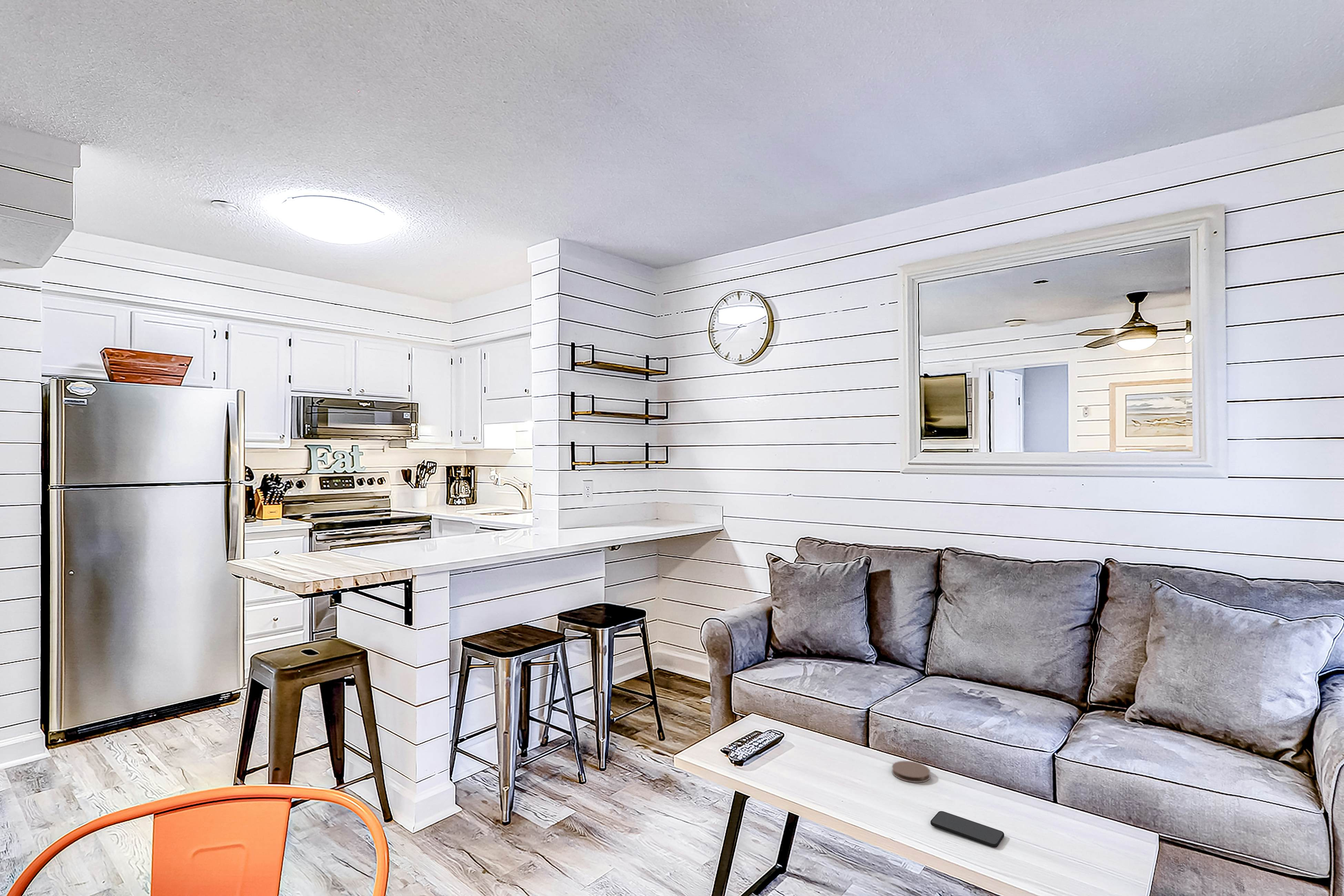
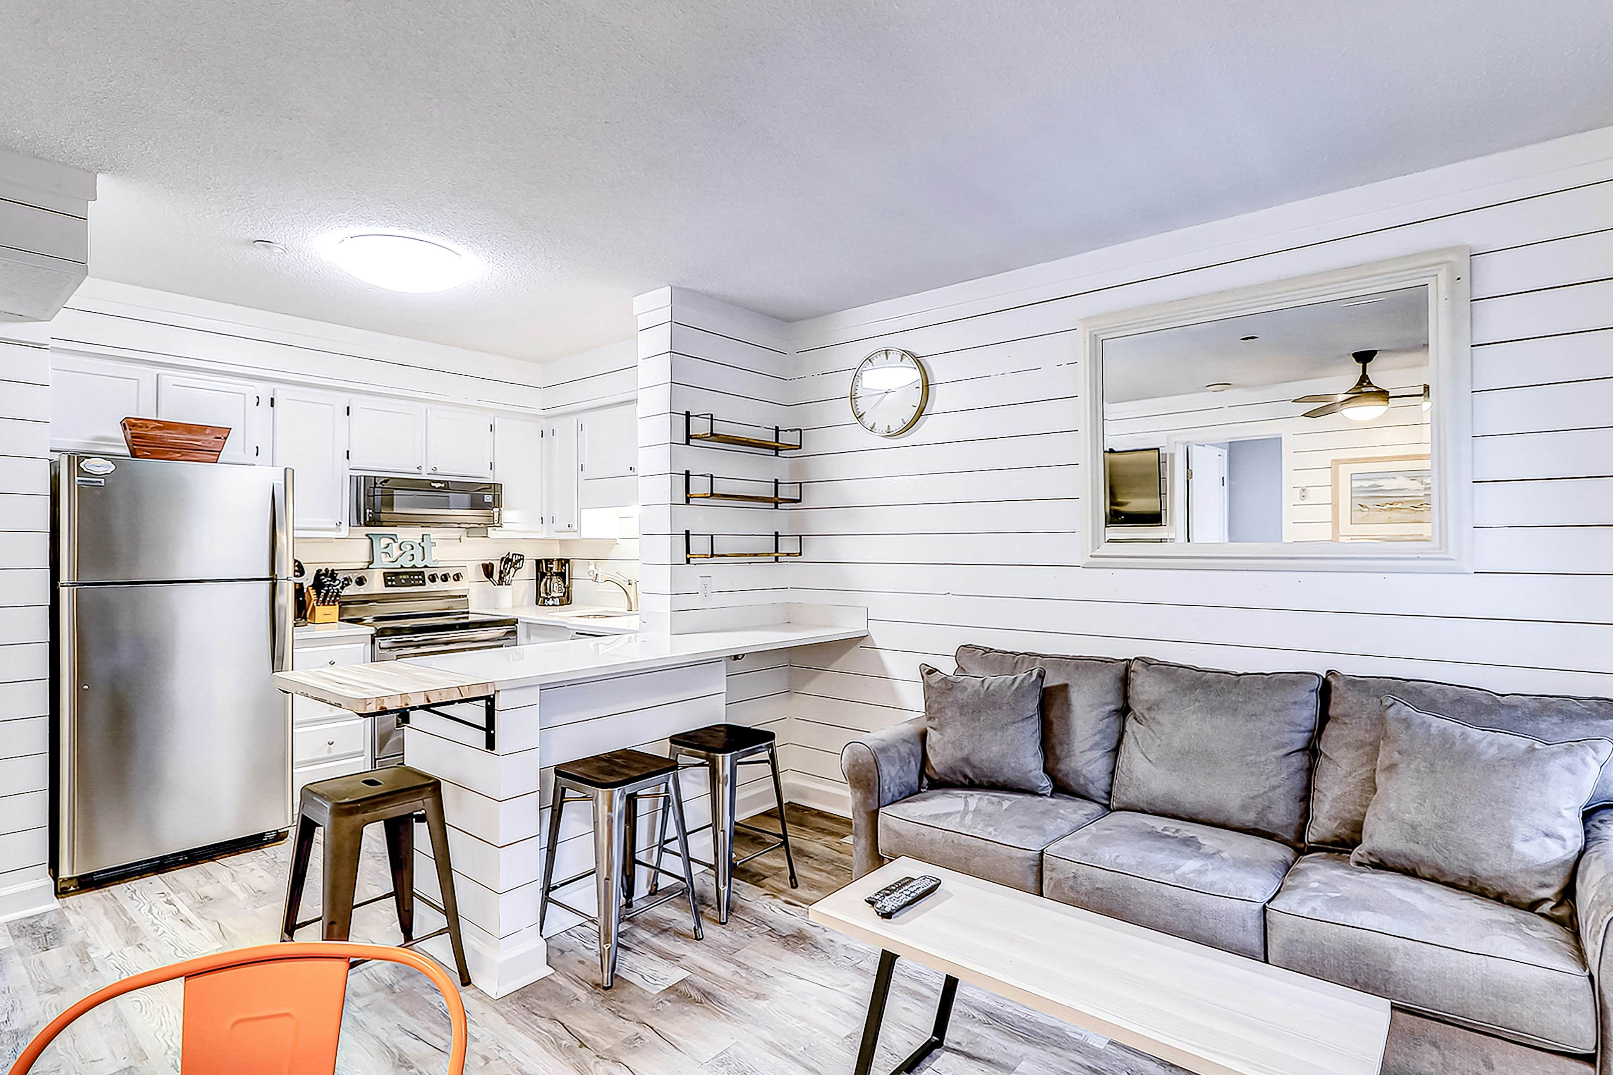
- smartphone (967, 828)
- coaster (911, 771)
